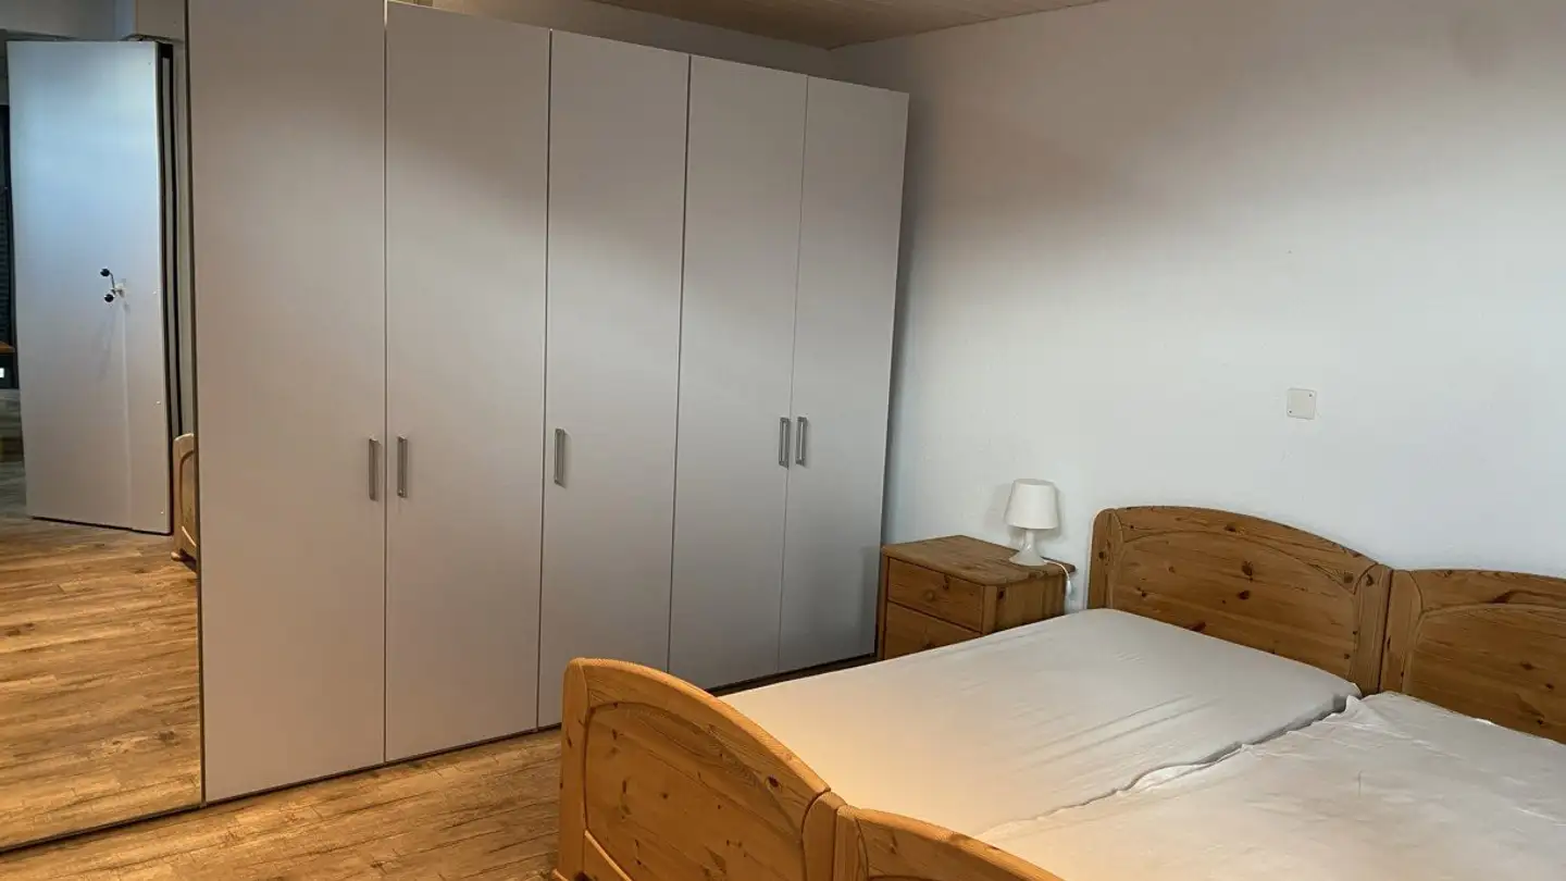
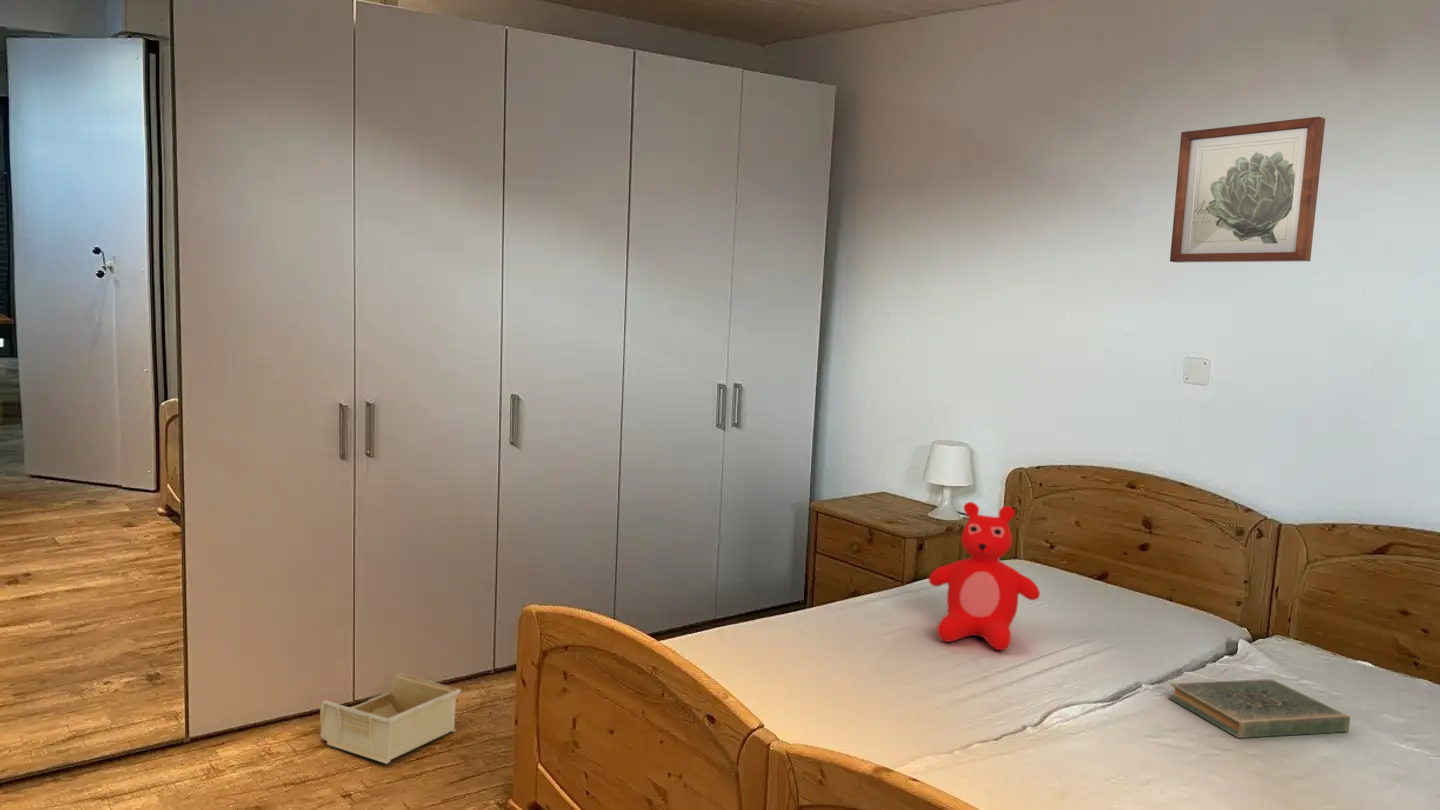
+ book (1255, 706)
+ wall art (1243, 193)
+ teddy bear (982, 572)
+ storage bin (389, 714)
